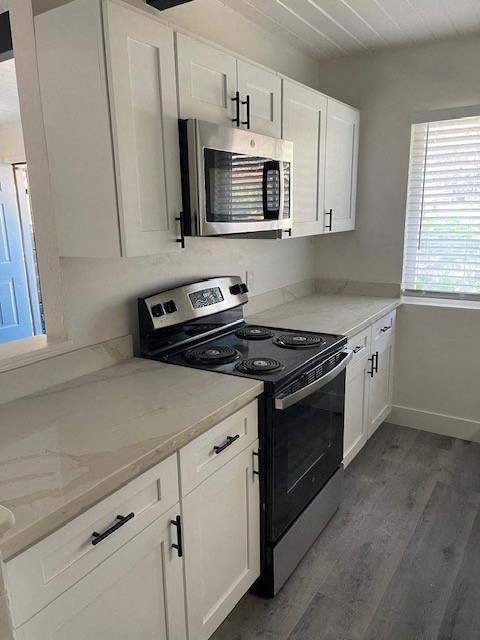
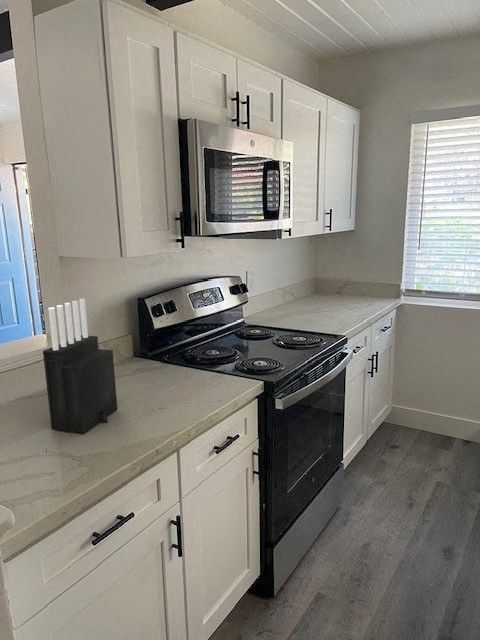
+ knife block (84, 363)
